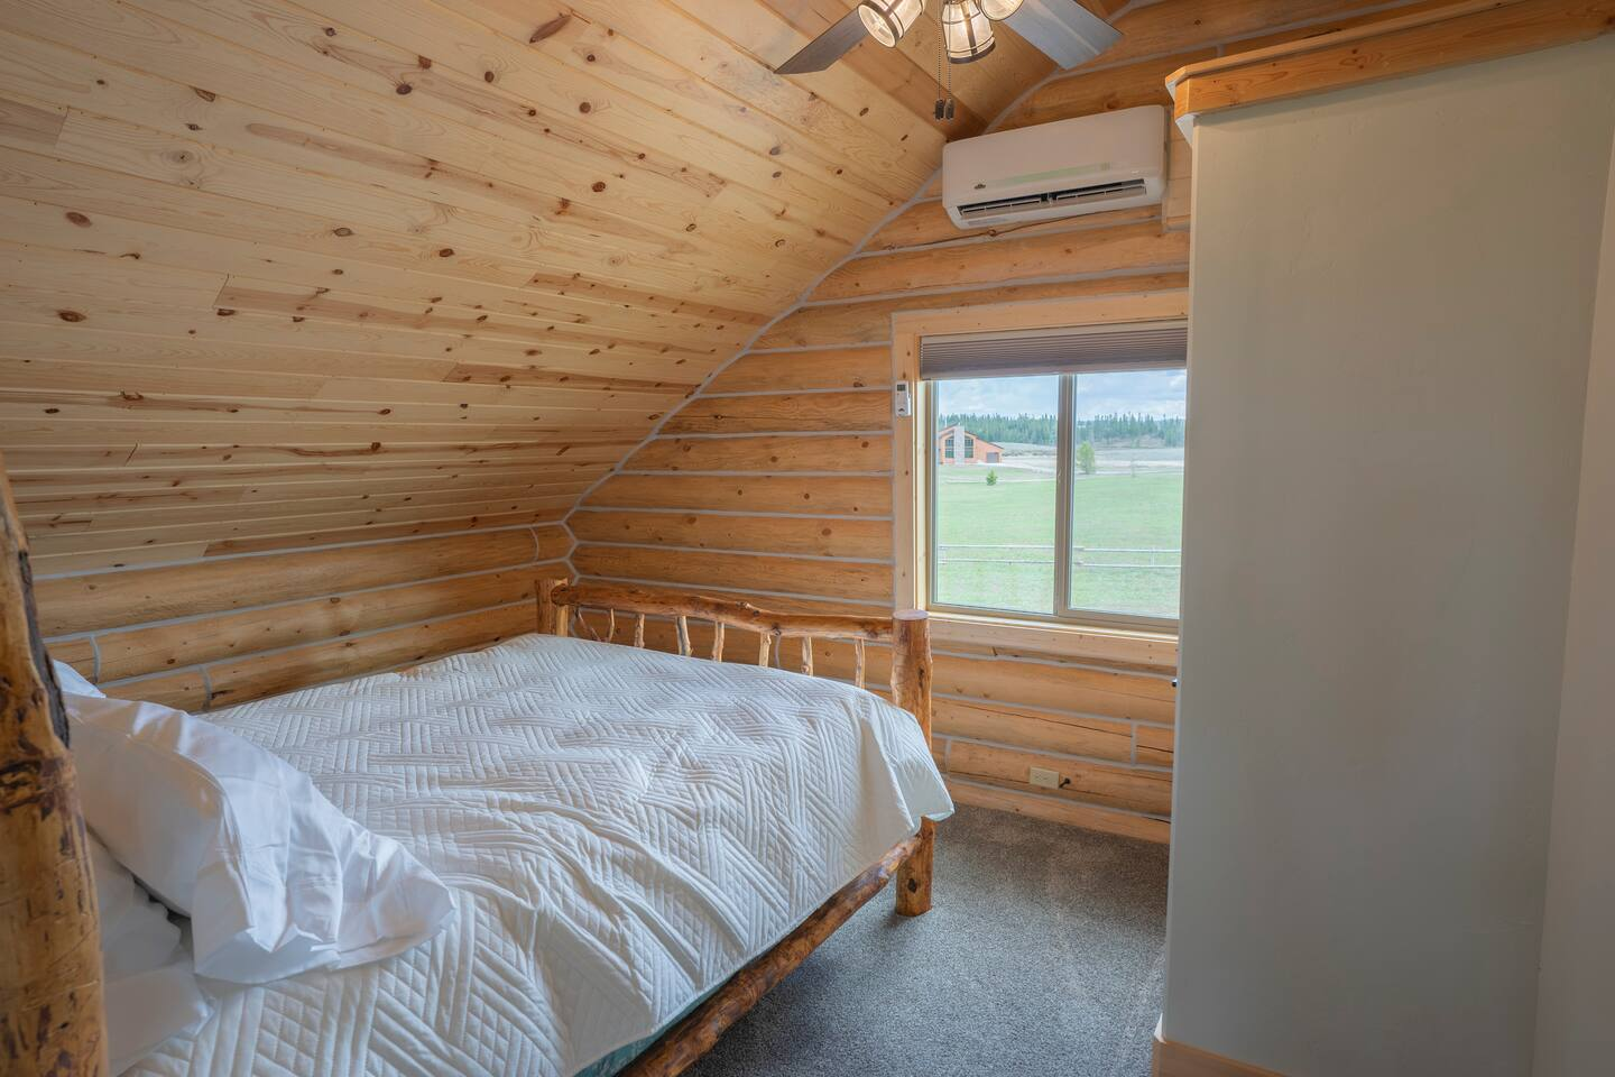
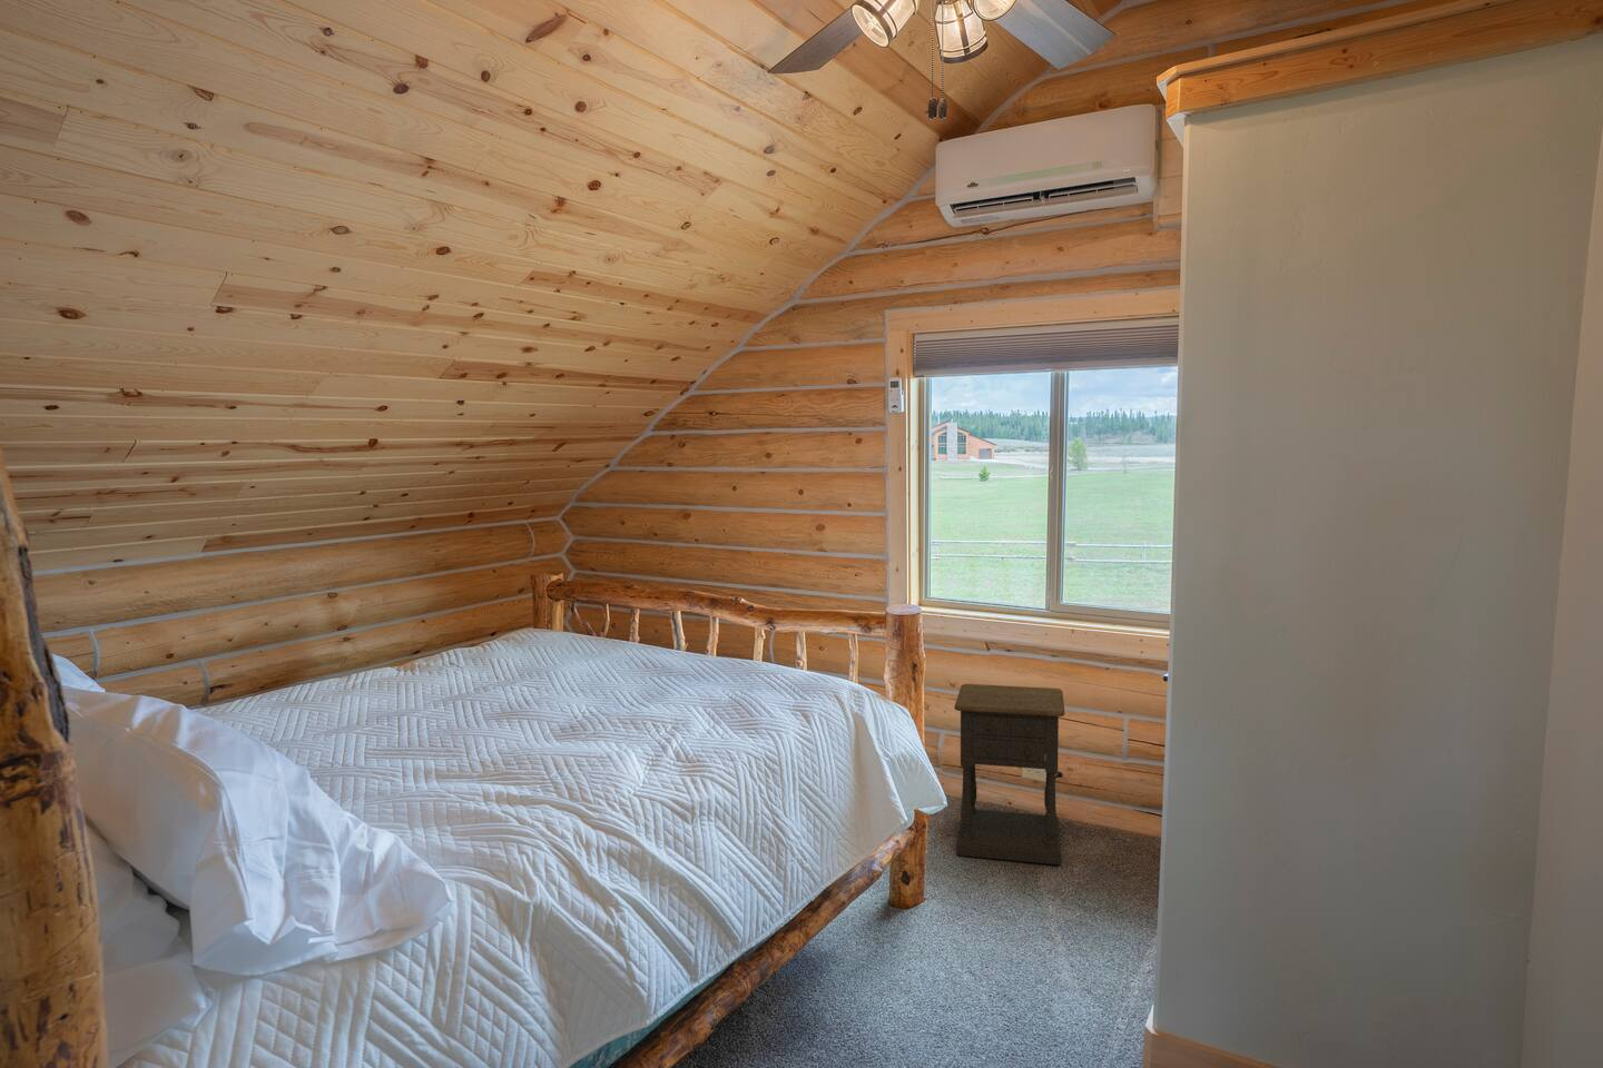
+ nightstand (1009, 765)
